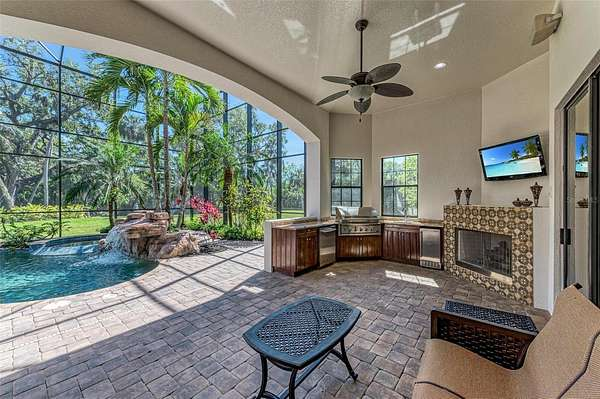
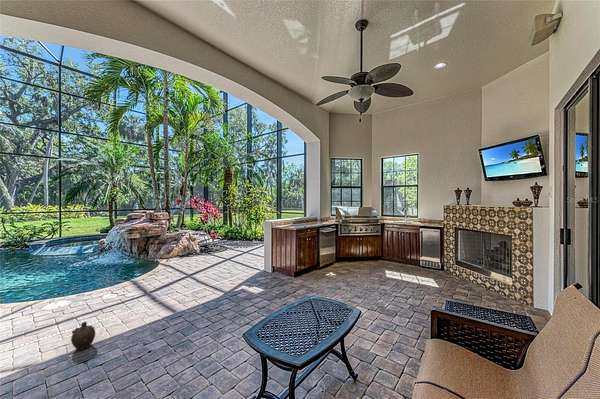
+ ceramic jug (83, 334)
